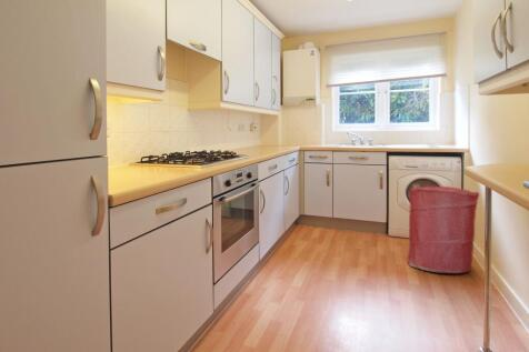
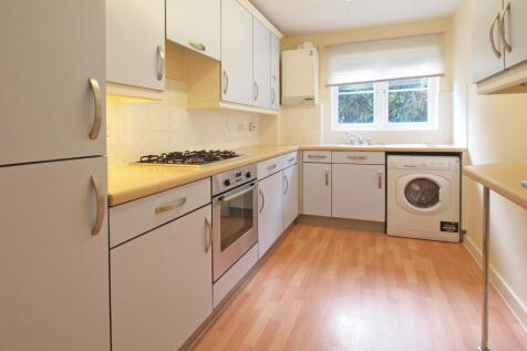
- laundry hamper (441, 225)
